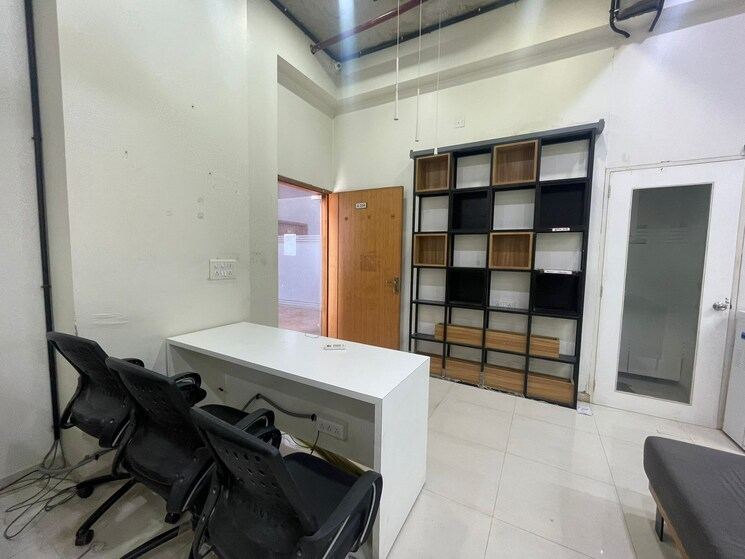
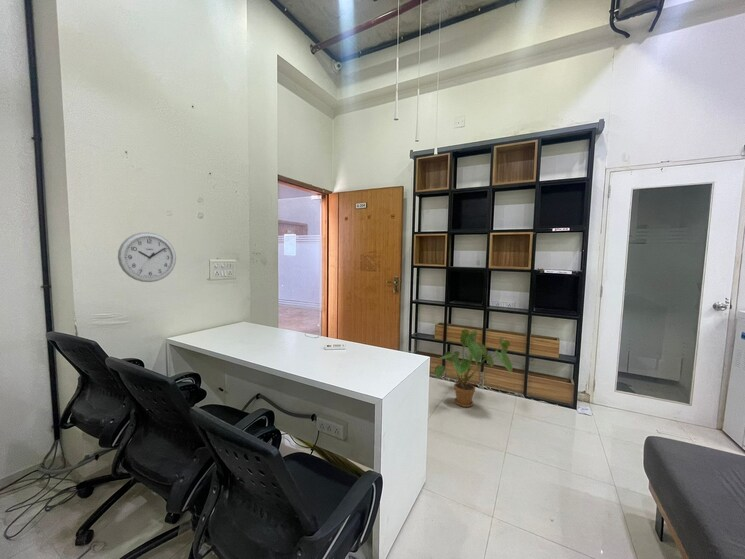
+ house plant (471, 367)
+ wall clock (149, 257)
